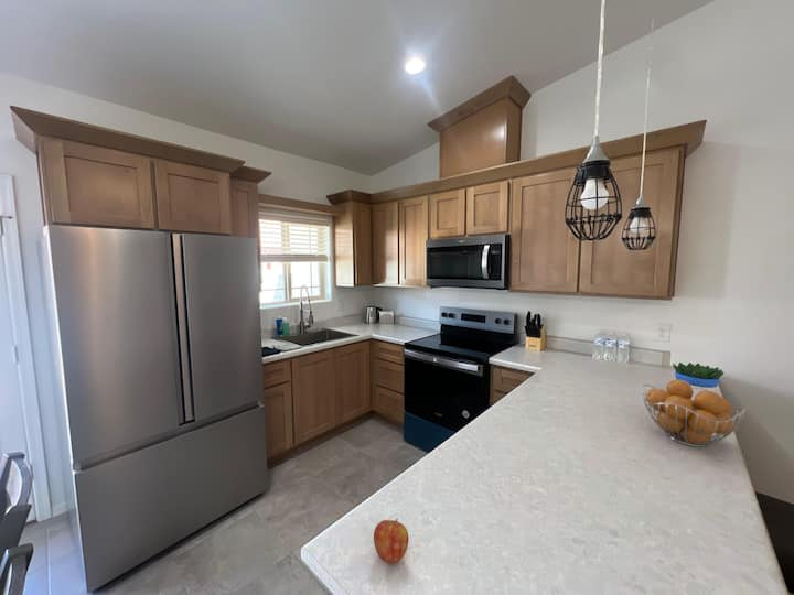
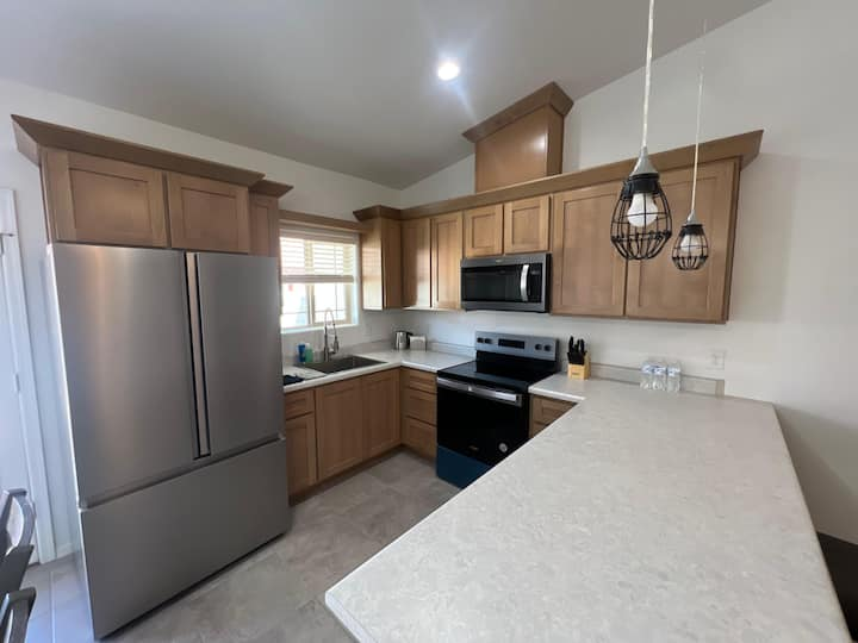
- fruit basket (688, 412)
- flowerpot (695, 386)
- apple (390, 539)
